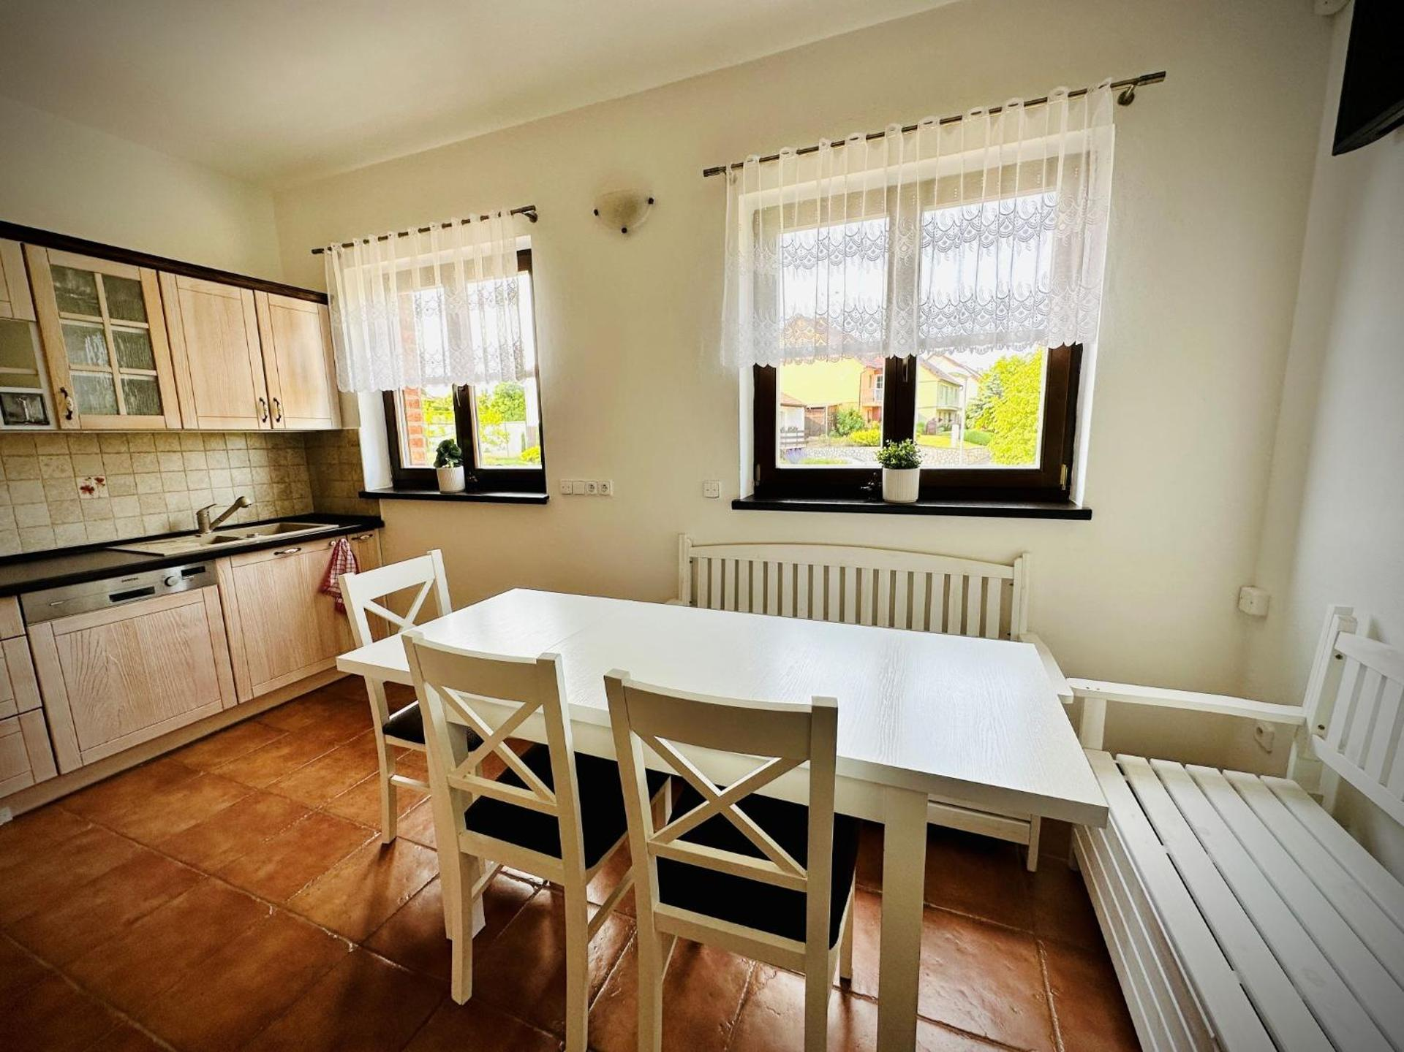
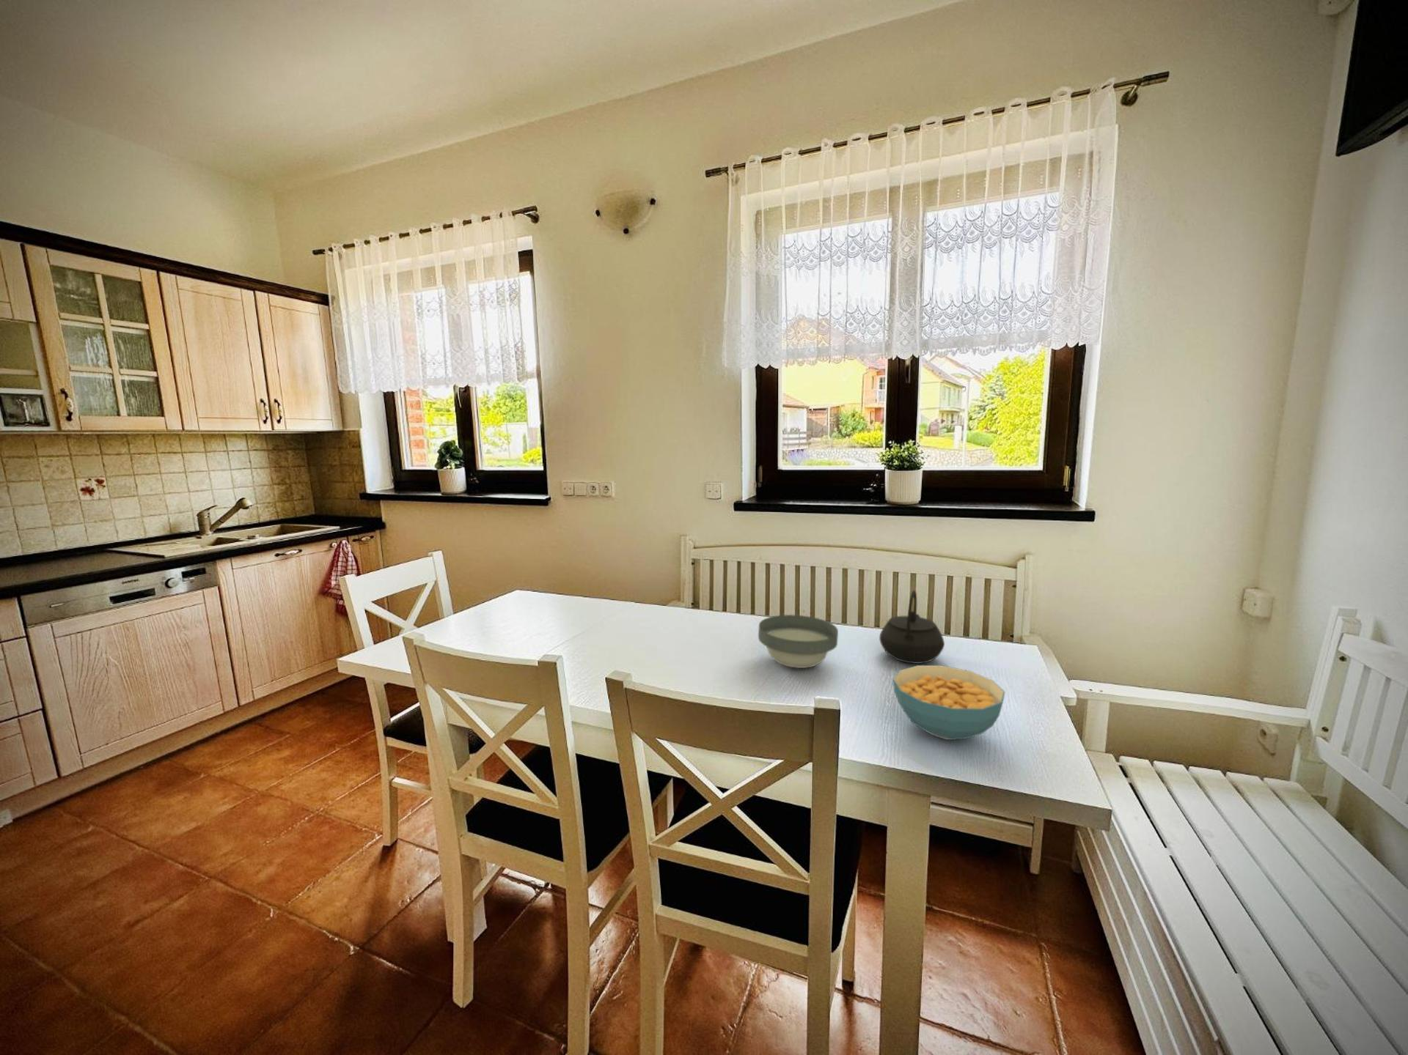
+ bowl (797, 644)
+ kettle (912, 623)
+ cereal bowl (946, 708)
